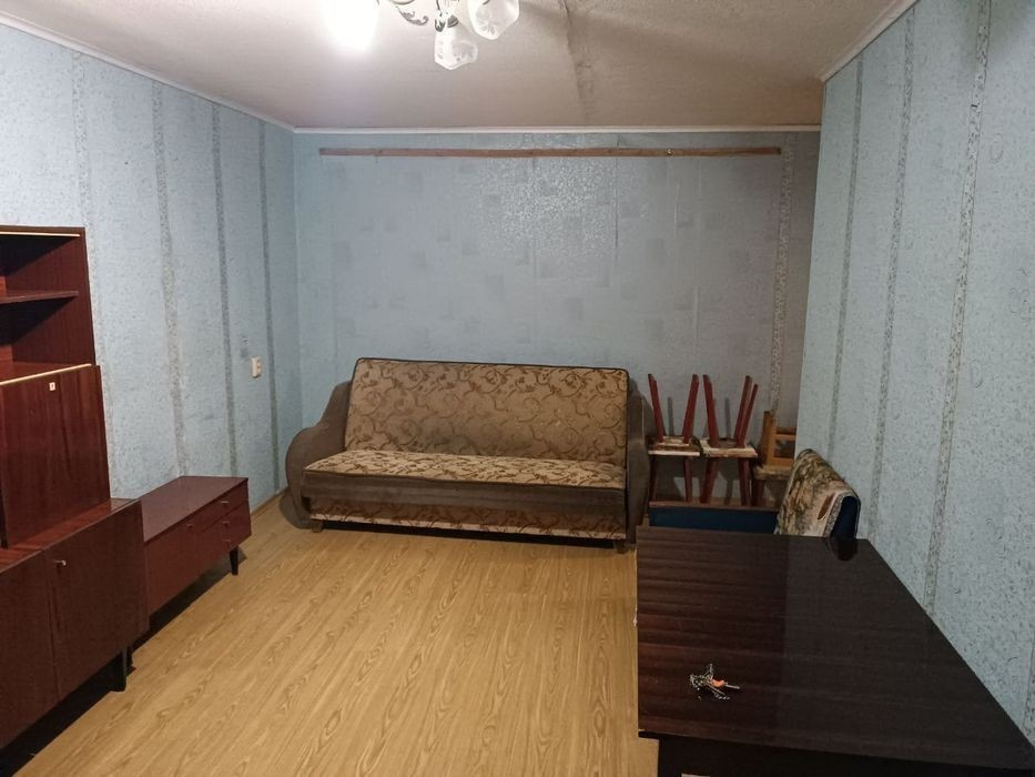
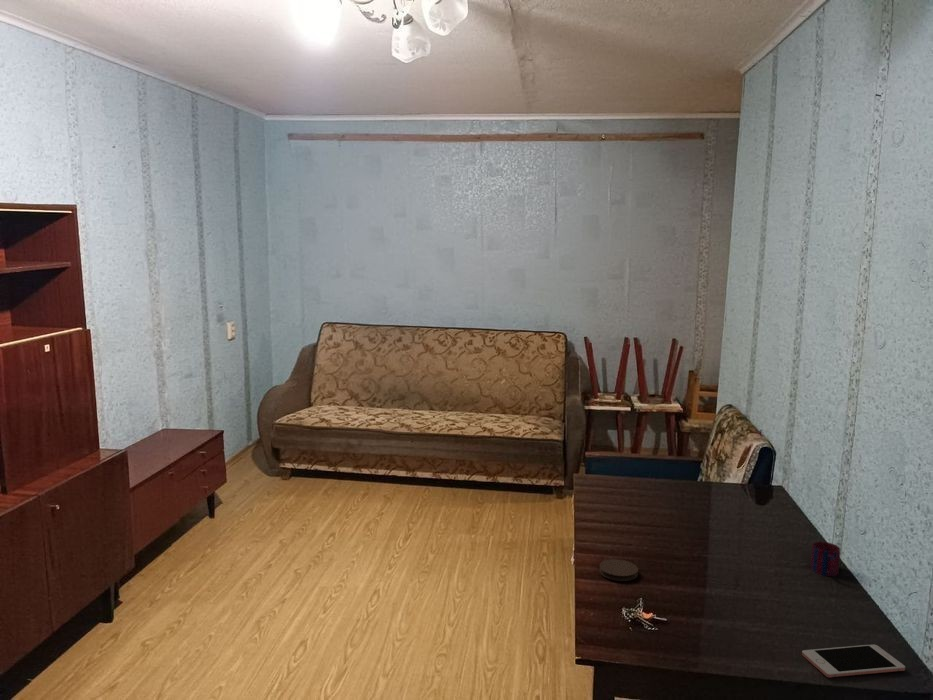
+ mug (826, 561)
+ cell phone (852, 660)
+ coaster (618, 569)
